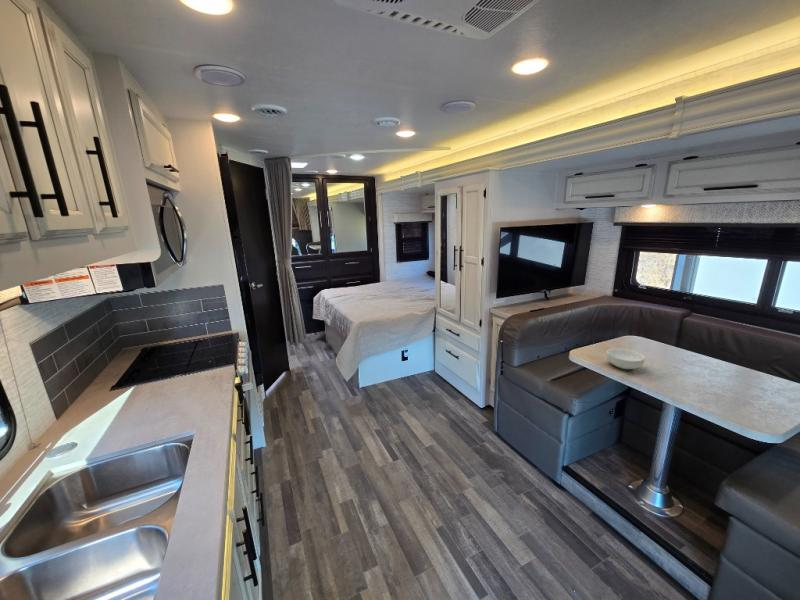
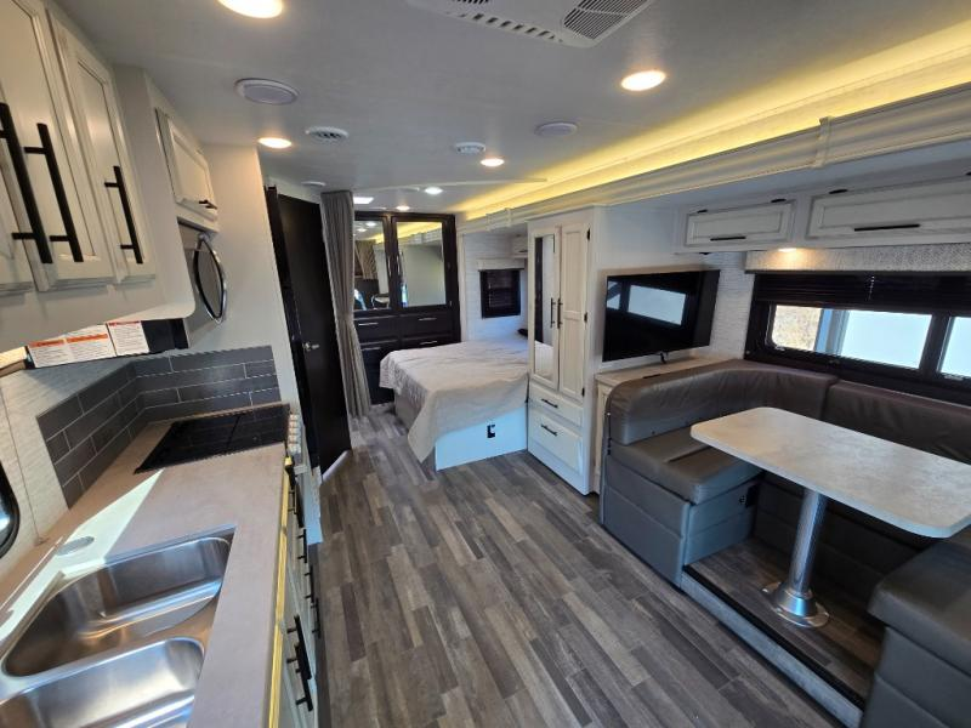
- cereal bowl (624, 360)
